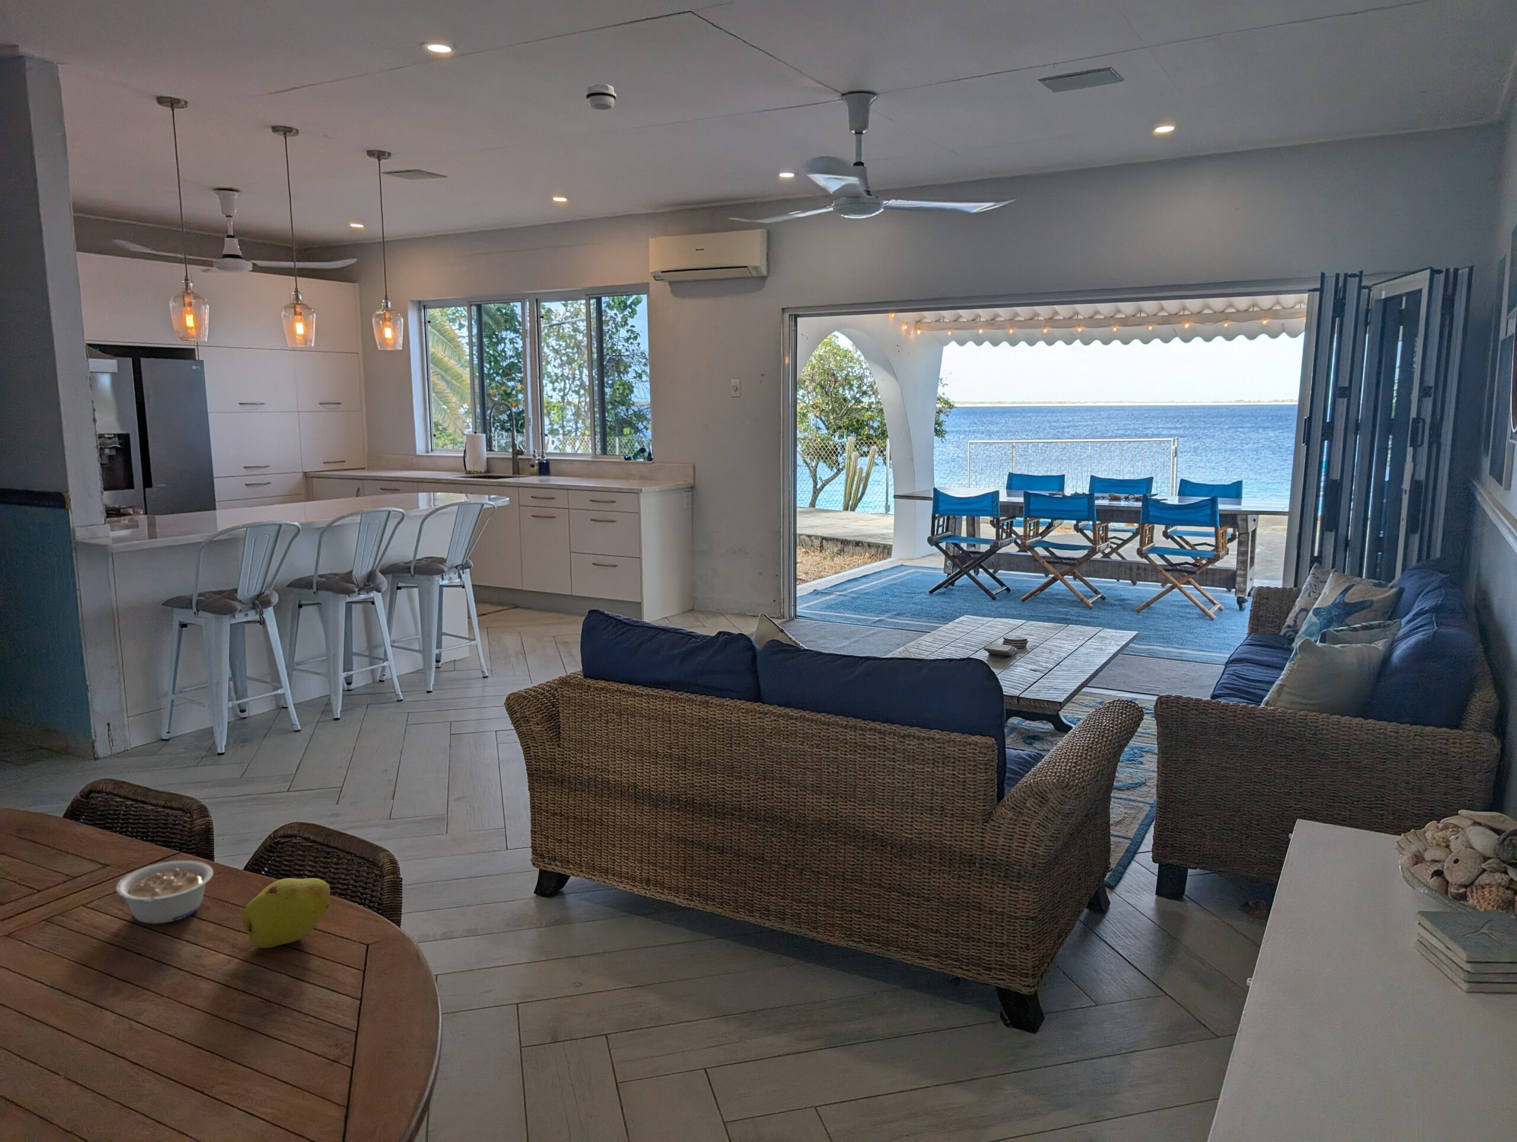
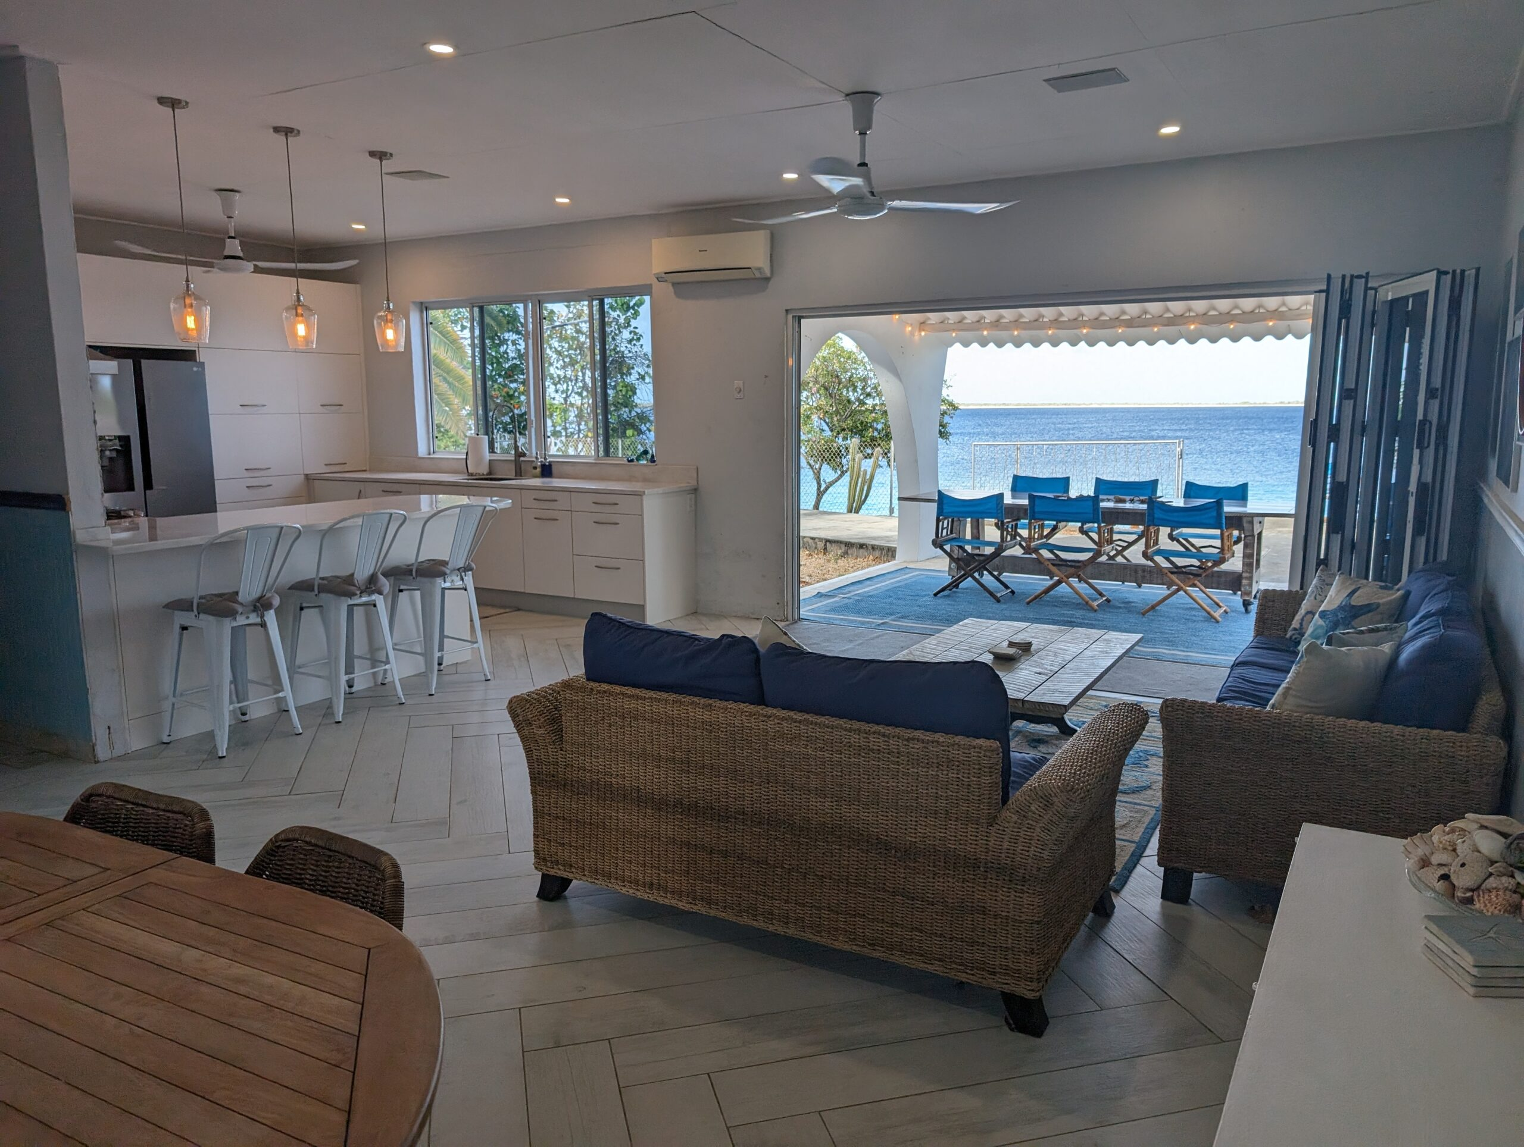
- smoke detector (601, 97)
- legume (168, 892)
- fruit (289, 908)
